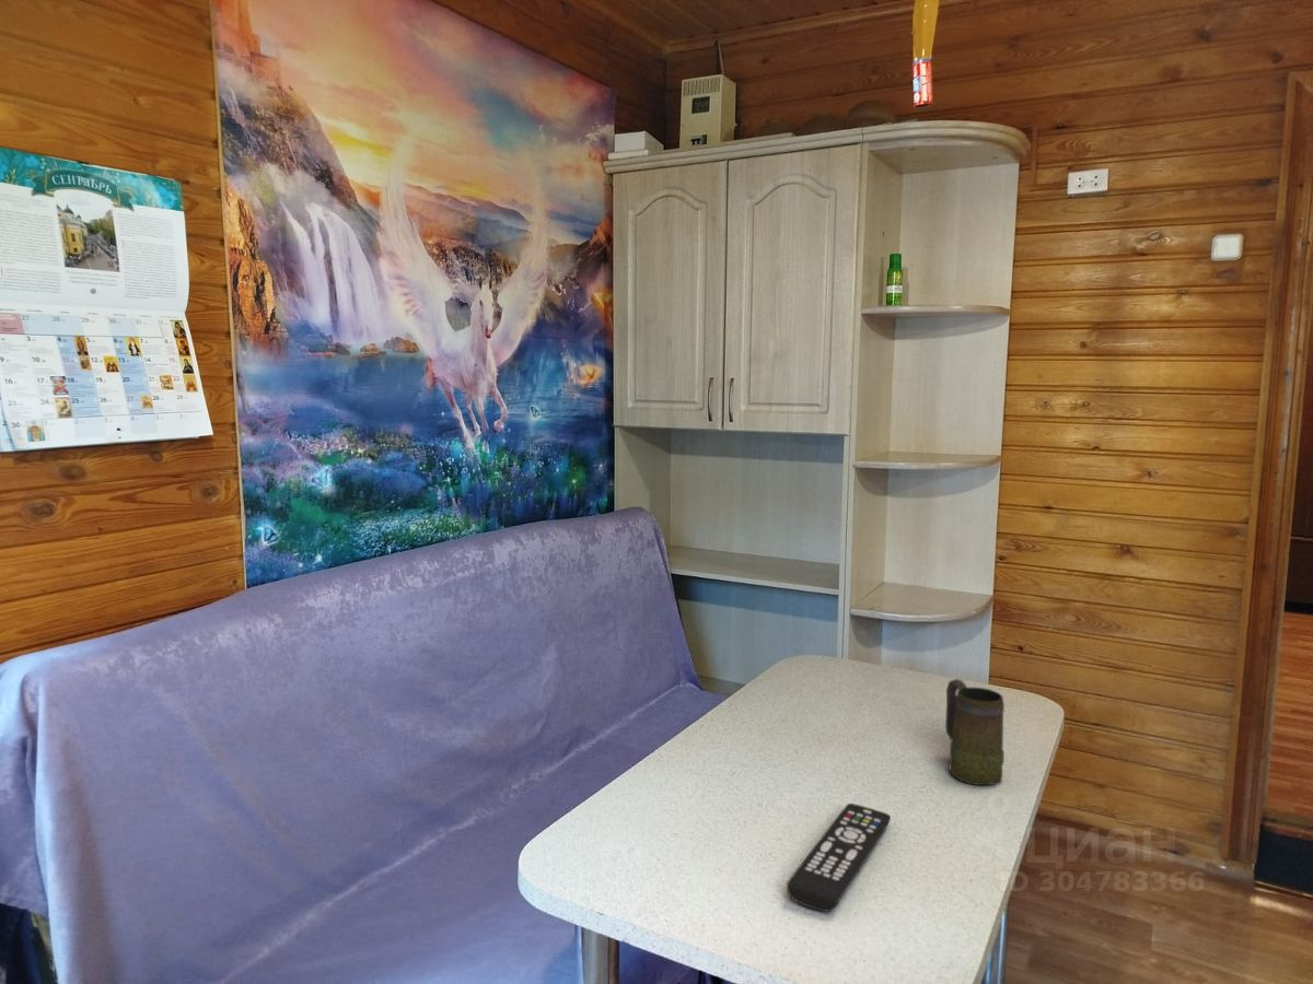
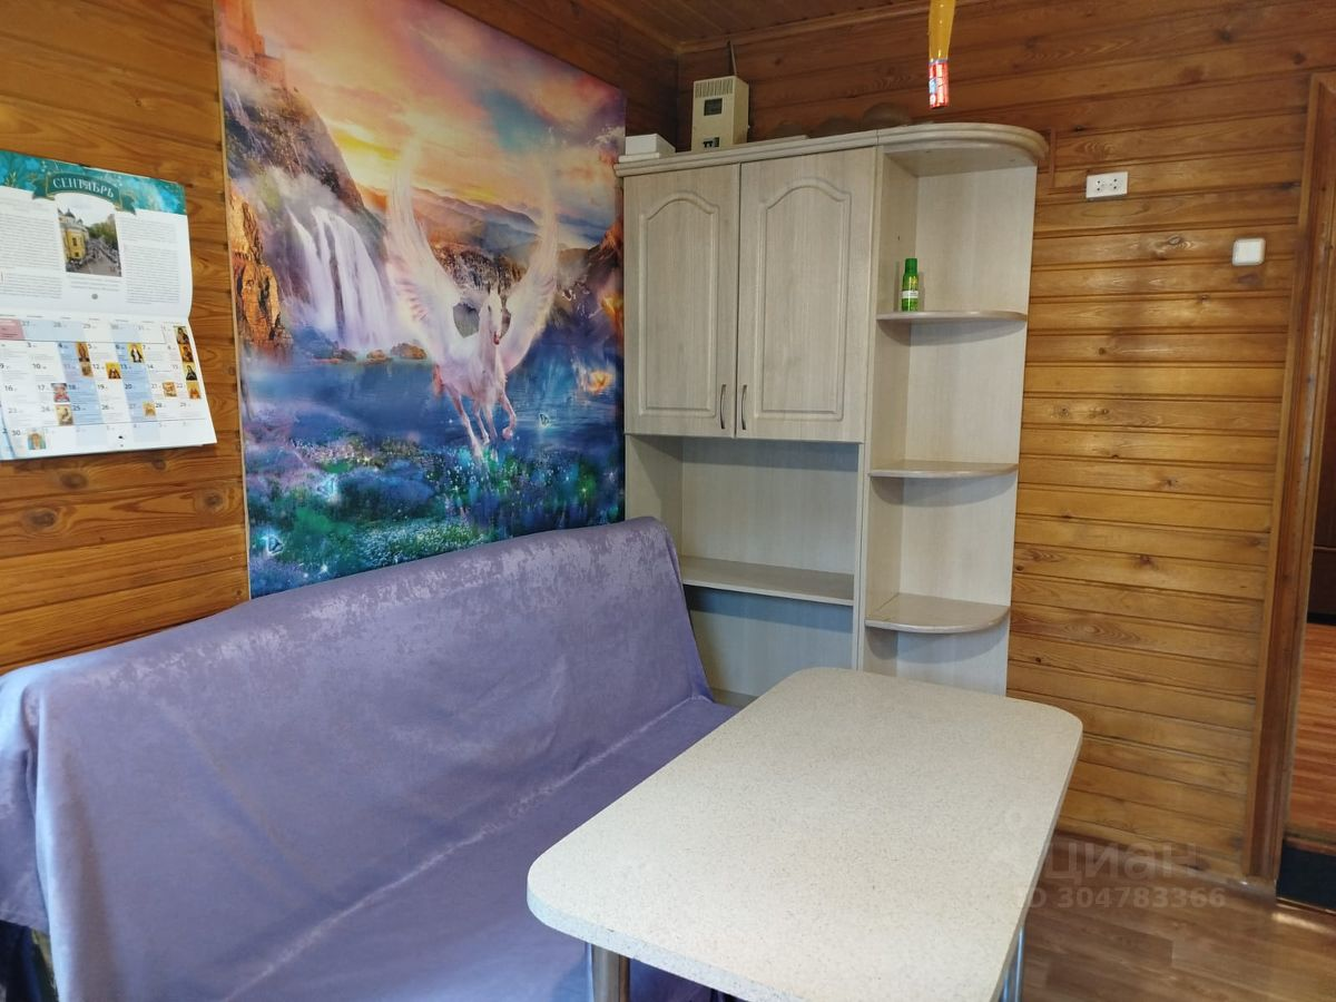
- mug (971, 729)
- remote control (841, 853)
